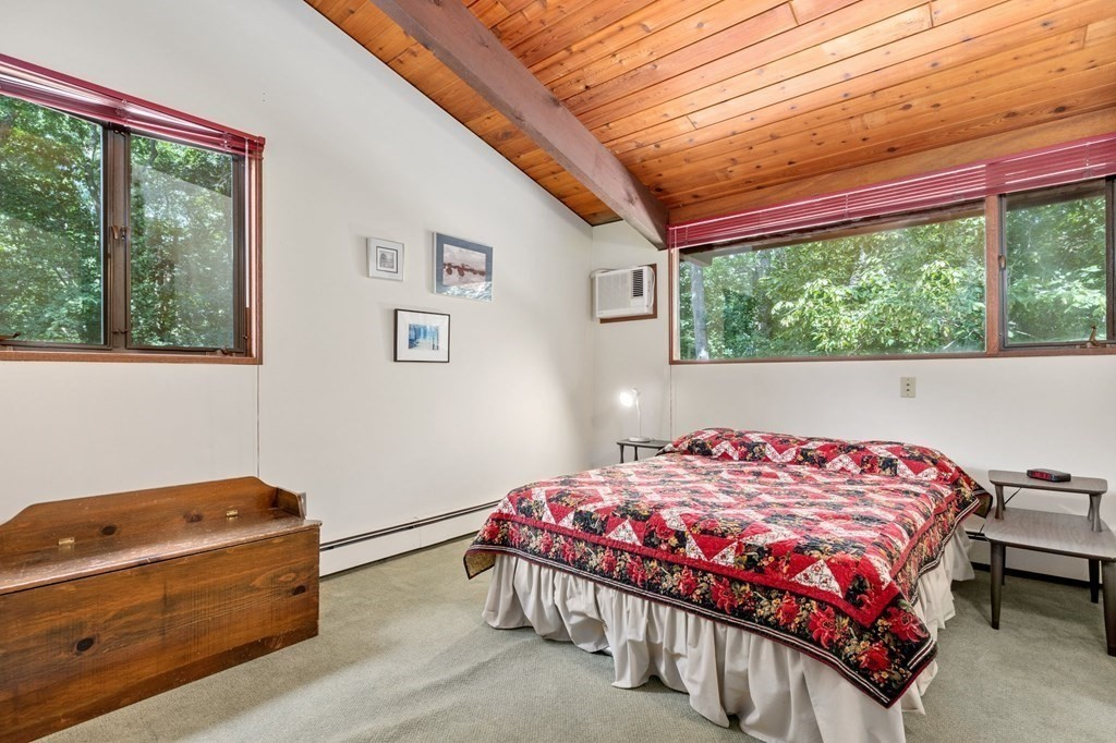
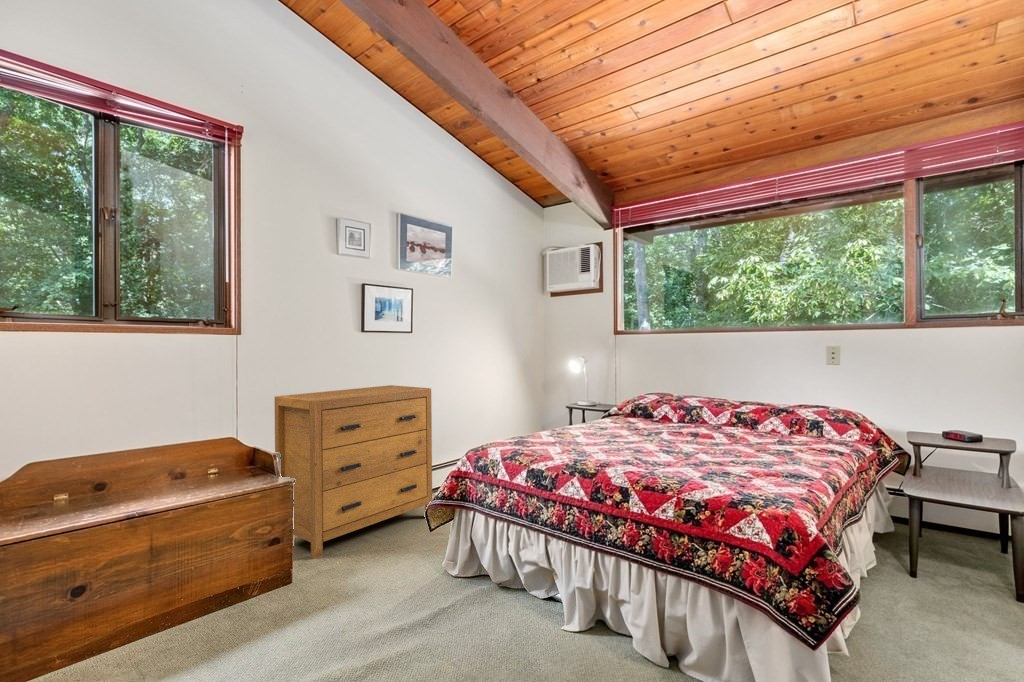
+ dresser (359, 459)
